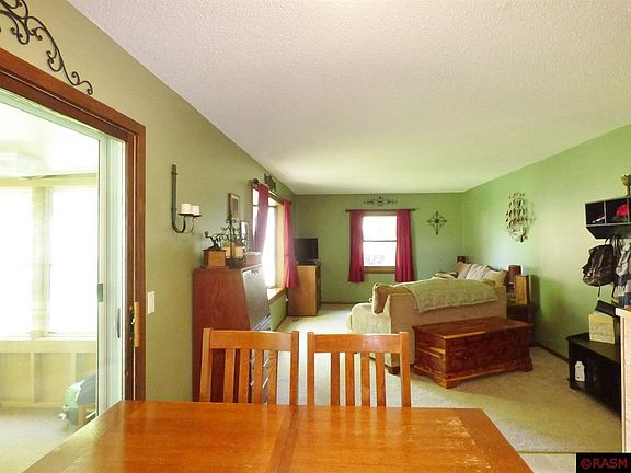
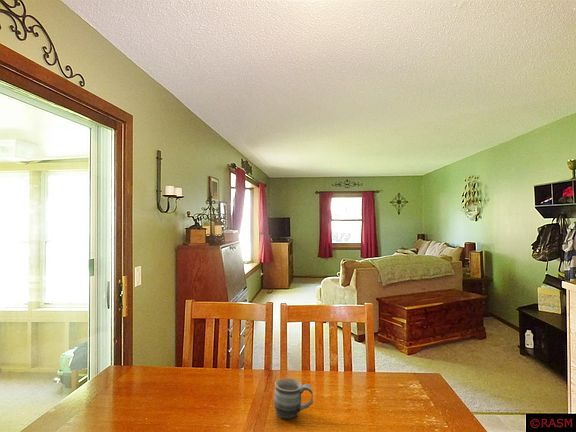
+ mug (293, 398)
